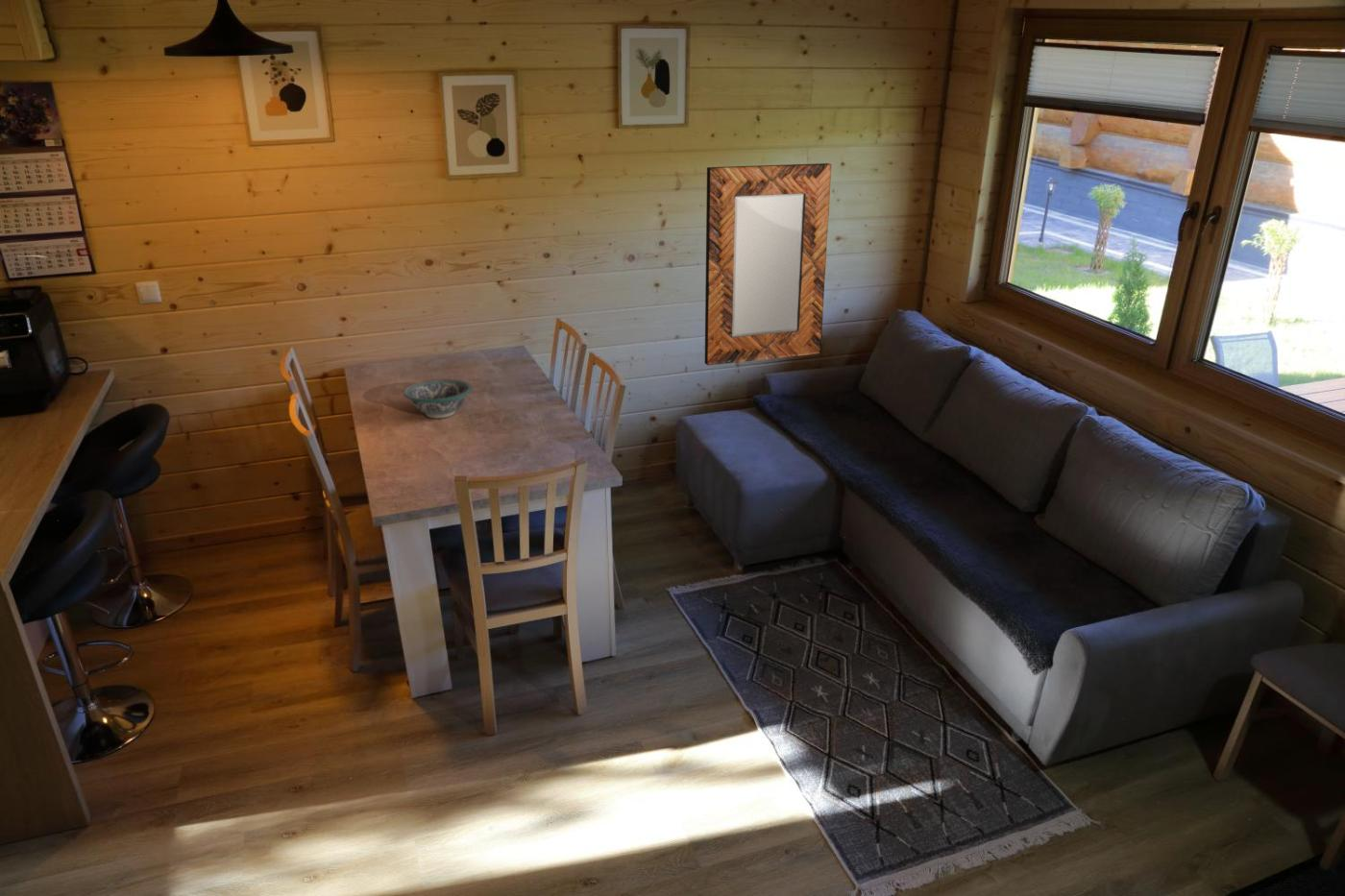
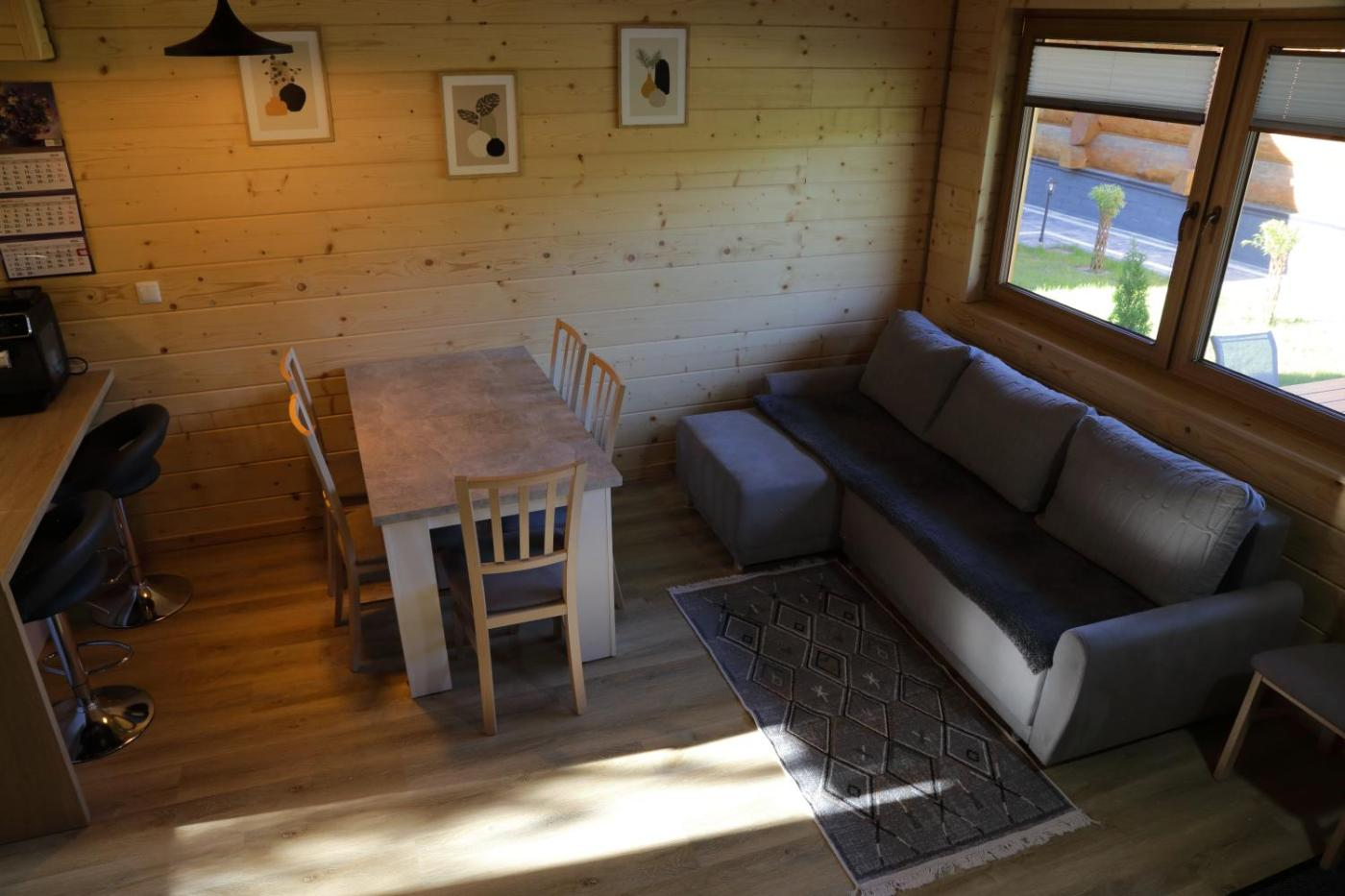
- bowl (439, 401)
- home mirror (767, 265)
